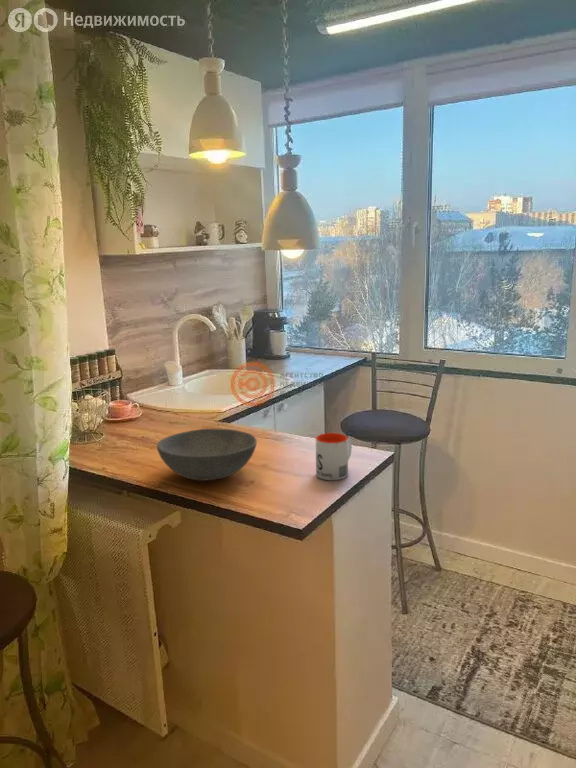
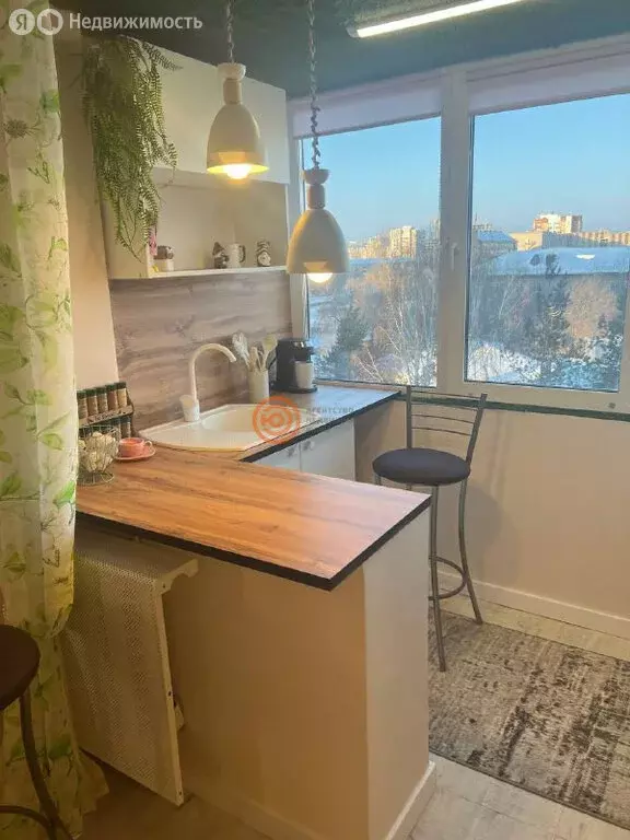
- mug (336, 454)
- bowl (208, 457)
